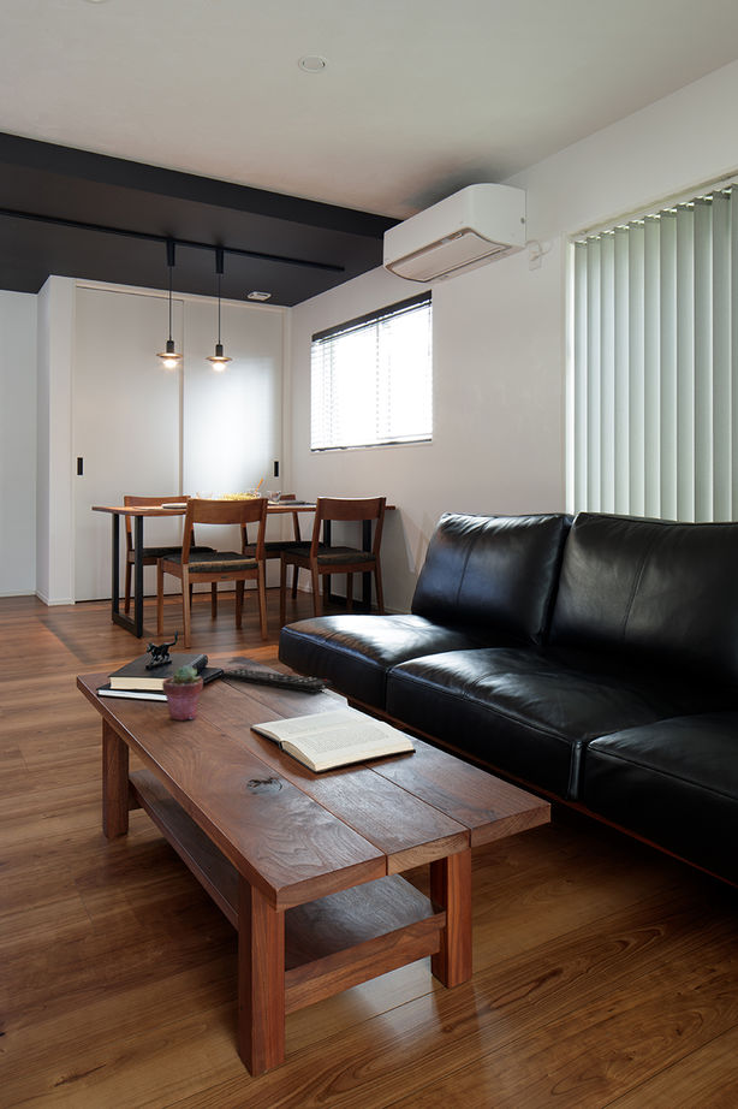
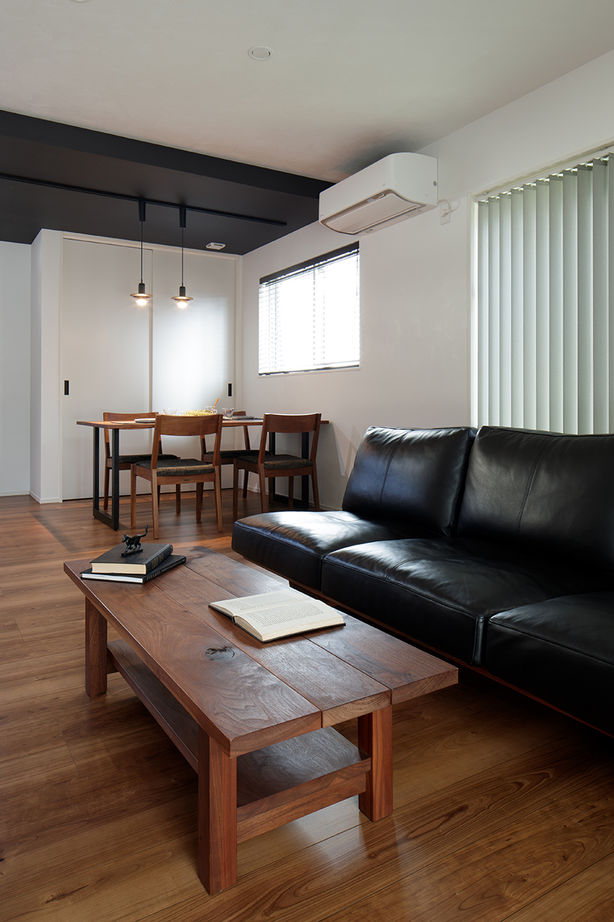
- potted succulent (183, 690)
- remote control (275, 678)
